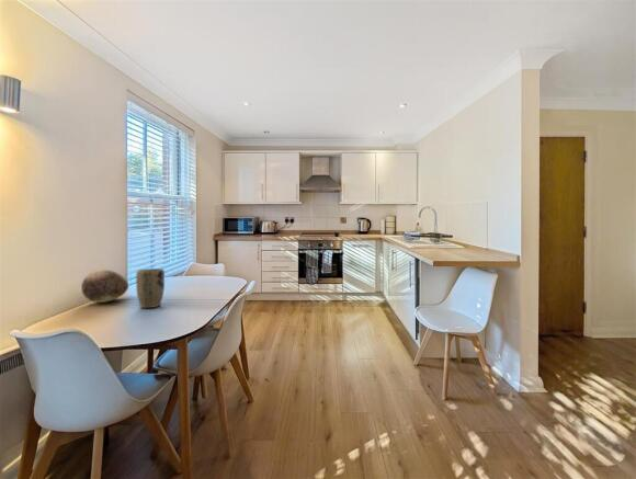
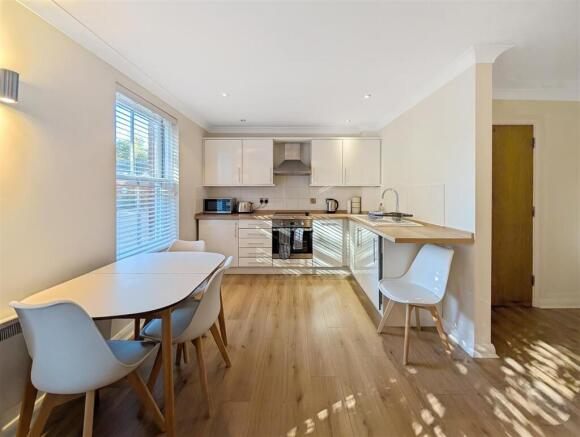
- decorative egg (106, 285)
- plant pot (150, 287)
